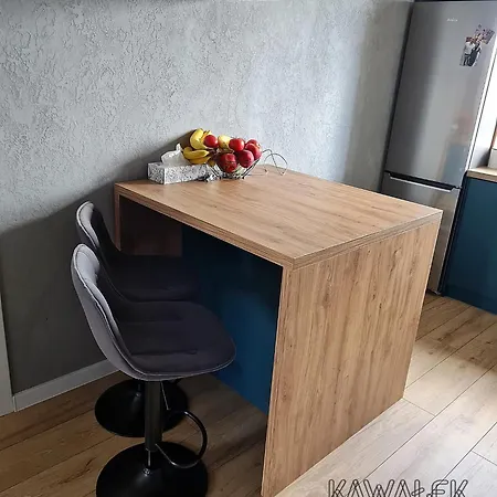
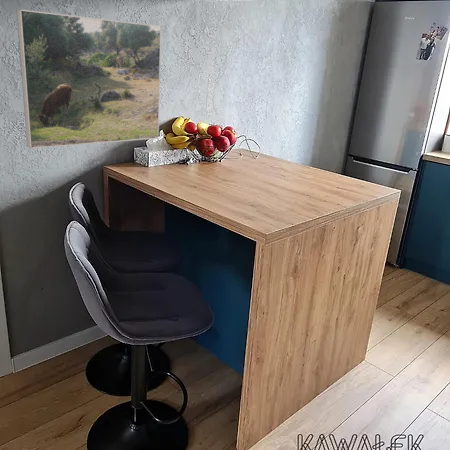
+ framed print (97, 83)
